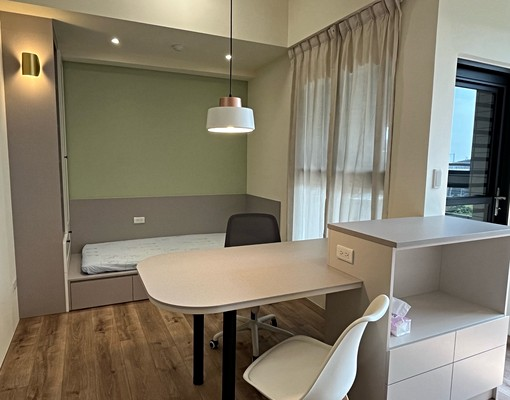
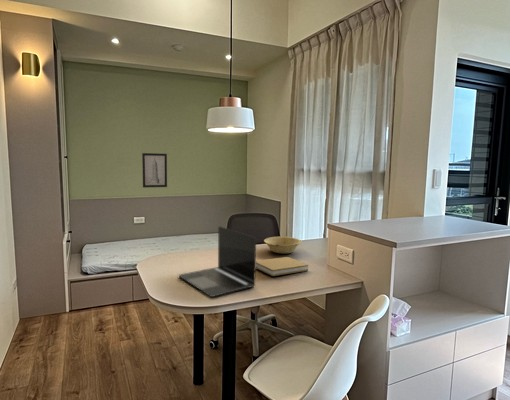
+ wall art (154, 170)
+ bowl (282, 245)
+ book (280, 265)
+ laptop (218, 258)
